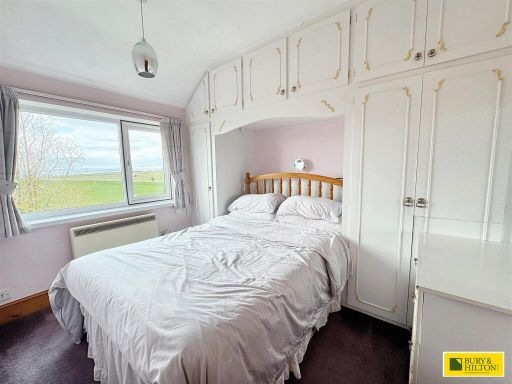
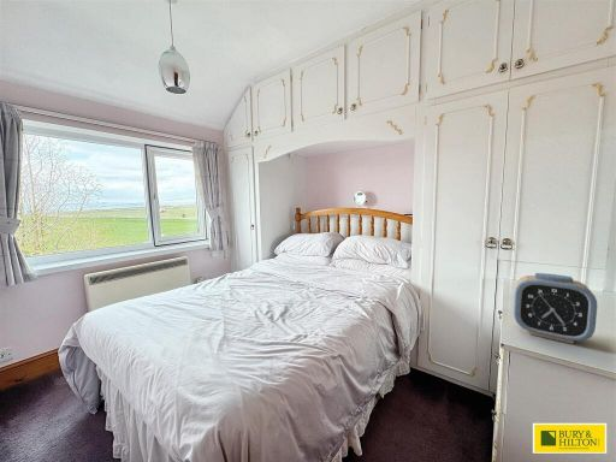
+ alarm clock (551, 306)
